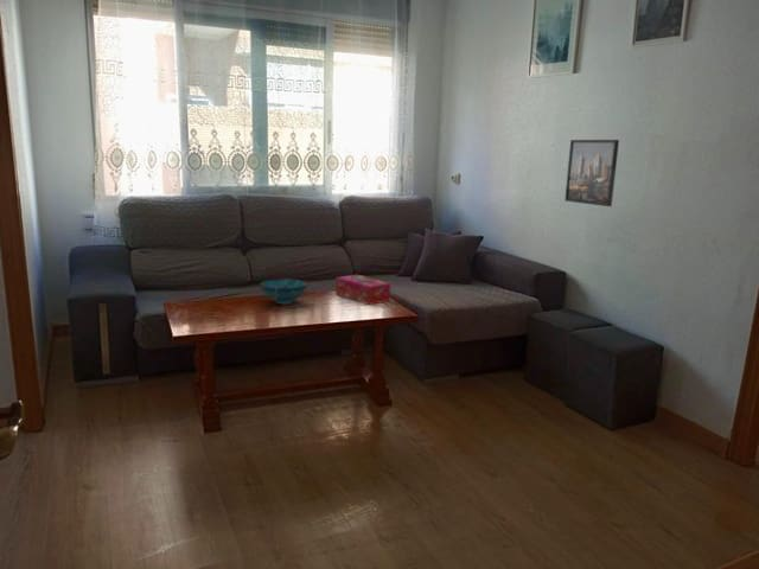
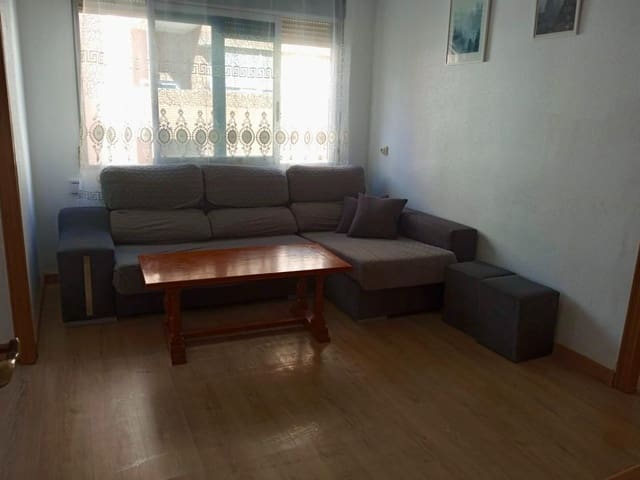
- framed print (589, 172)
- decorative bowl (283, 292)
- tissue box (362, 288)
